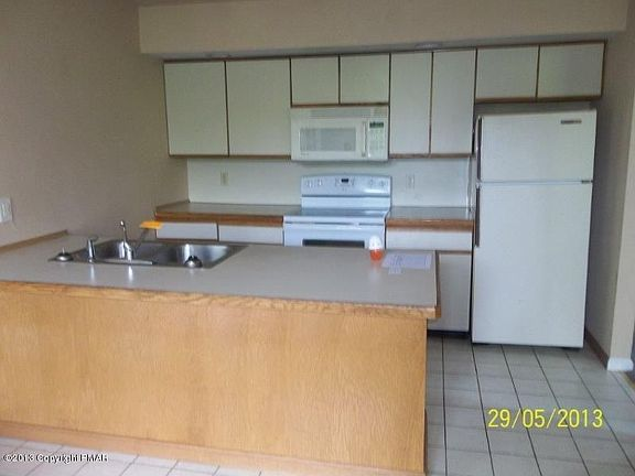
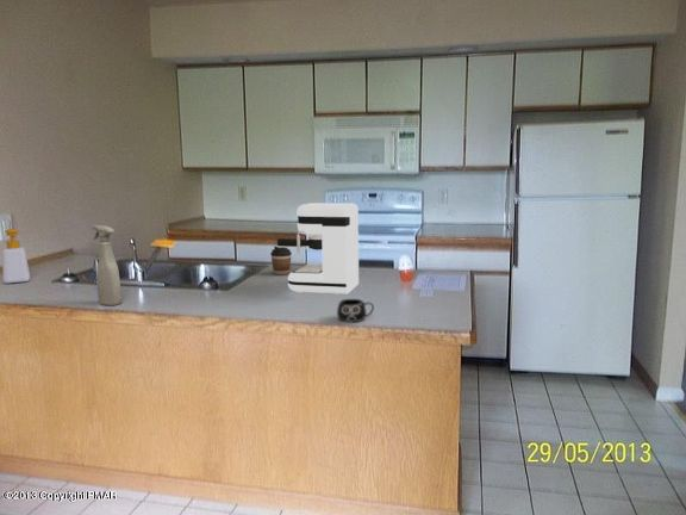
+ spray bottle (106, 265)
+ coffee cup (281, 260)
+ coffee maker (323, 247)
+ mug (355, 310)
+ soap bottle (14, 254)
